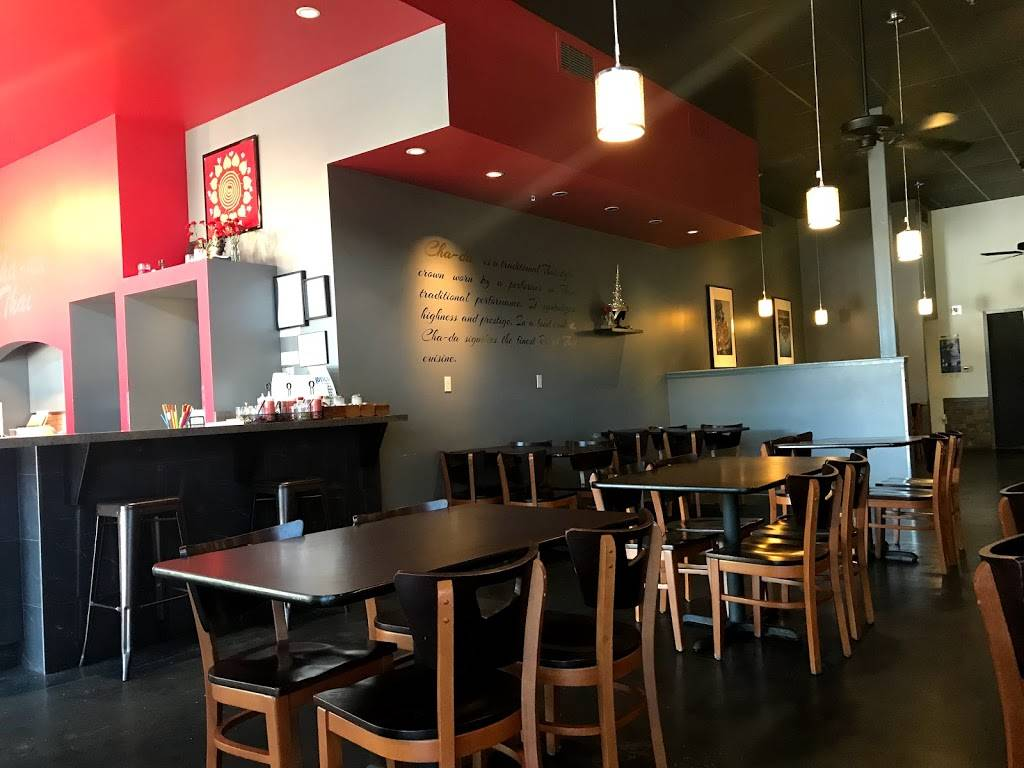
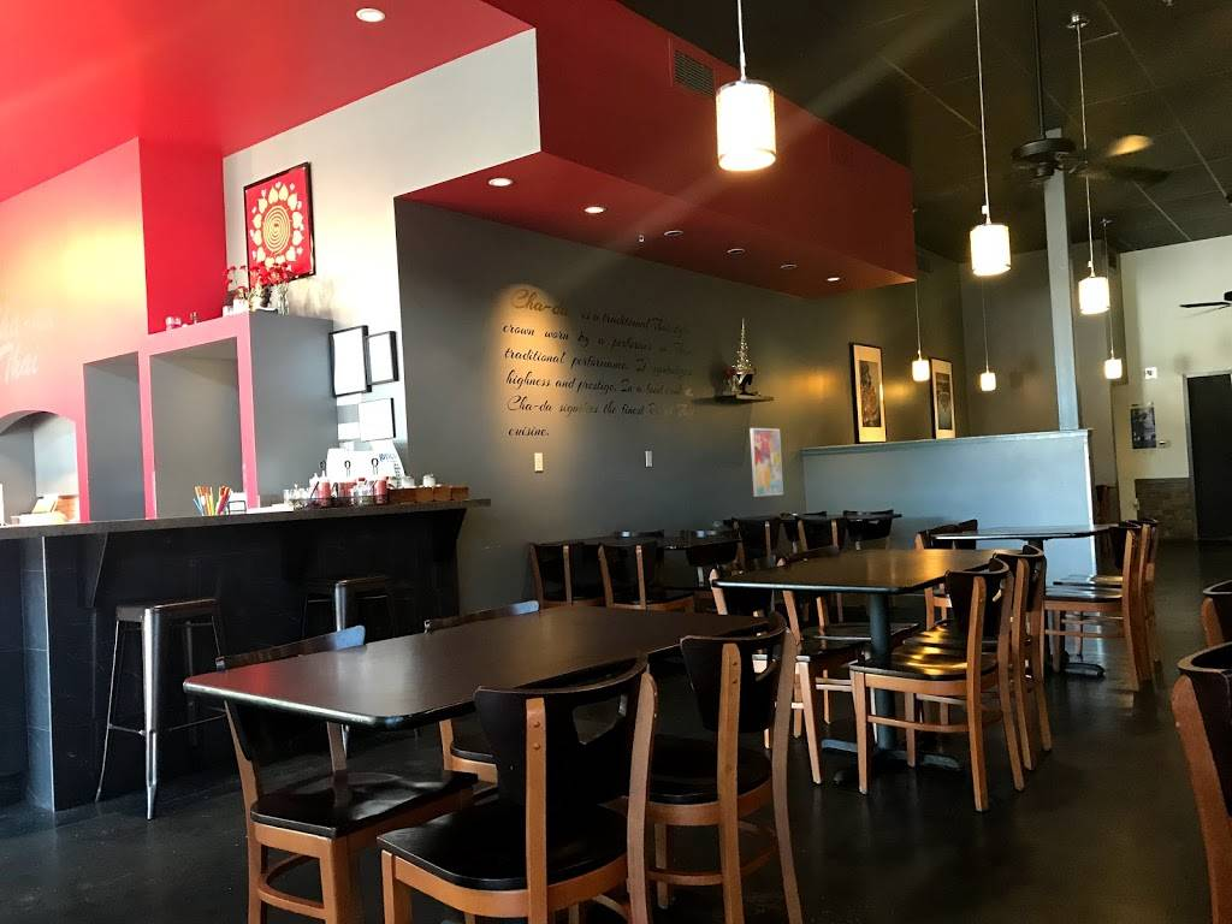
+ wall art (766, 462)
